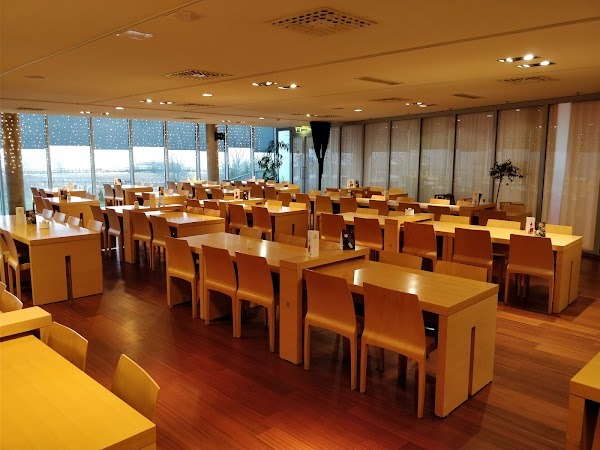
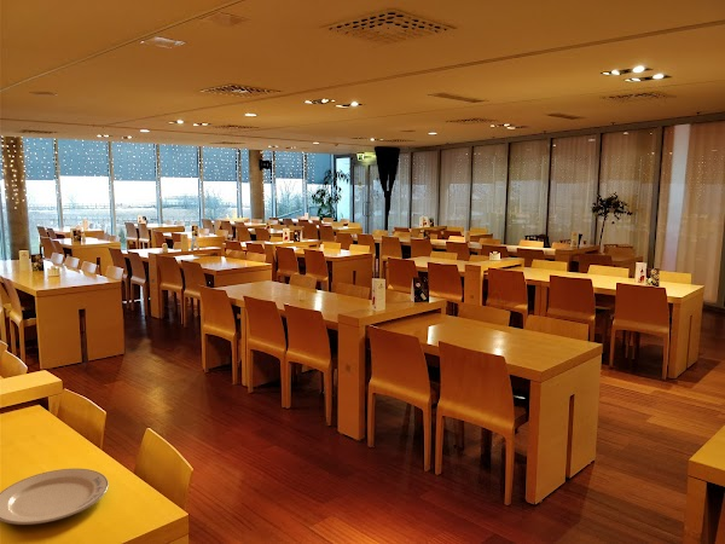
+ chinaware (52, 497)
